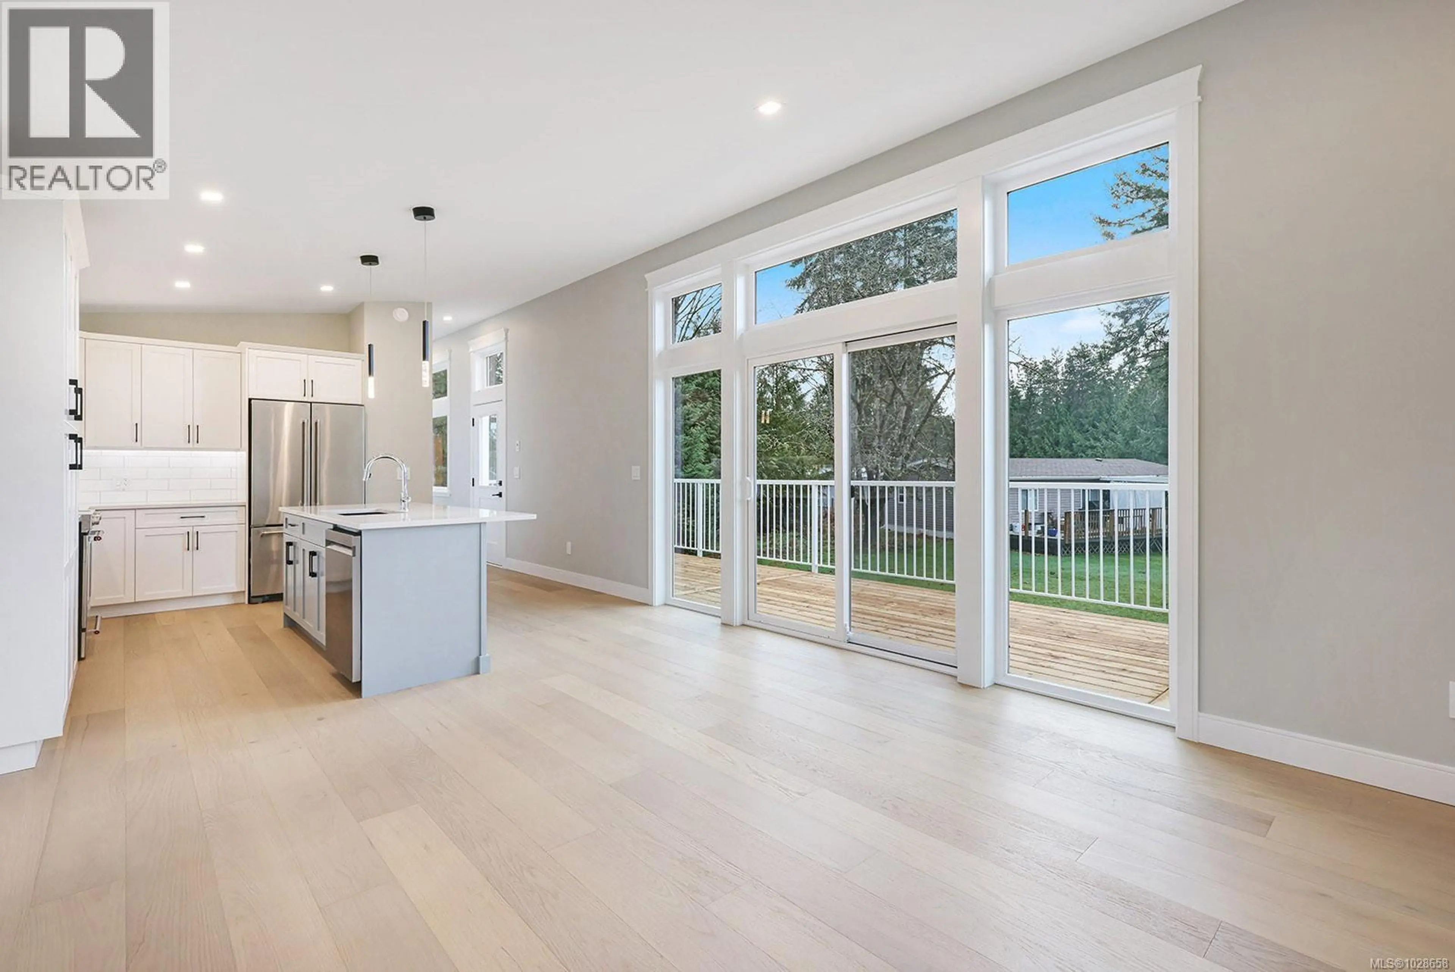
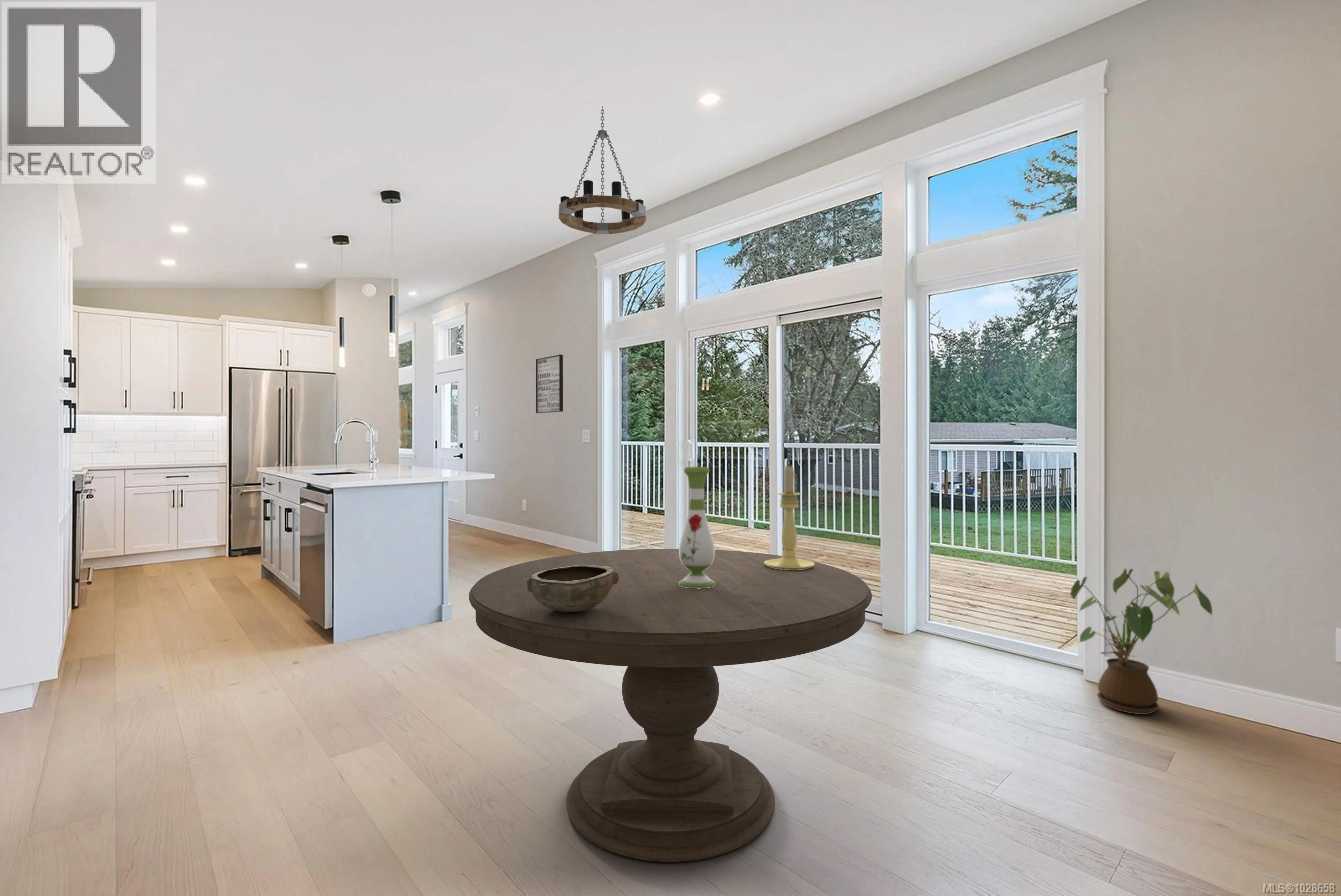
+ dining table (670, 687)
+ candle holder (789, 514)
+ vase (697, 525)
+ wall art (549, 384)
+ chandelier (602, 163)
+ house plant (1135, 641)
+ bowl (571, 589)
